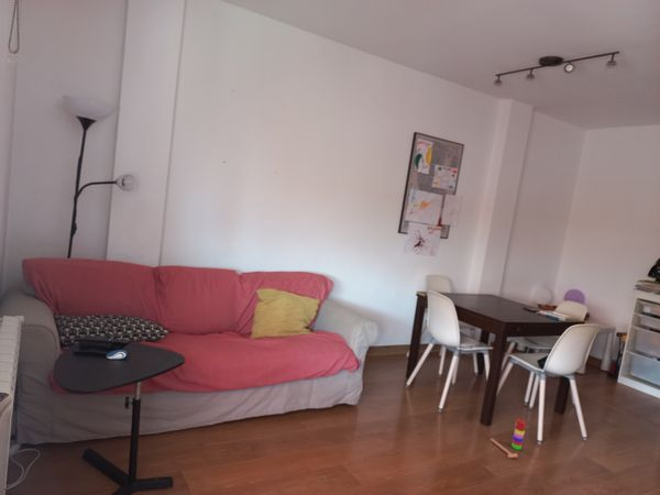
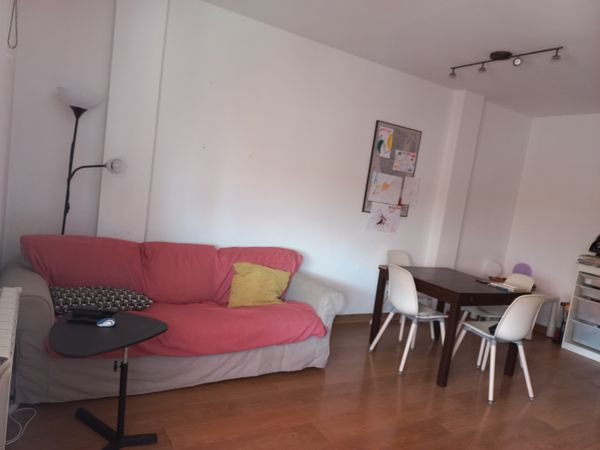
- stacking toy (514, 435)
